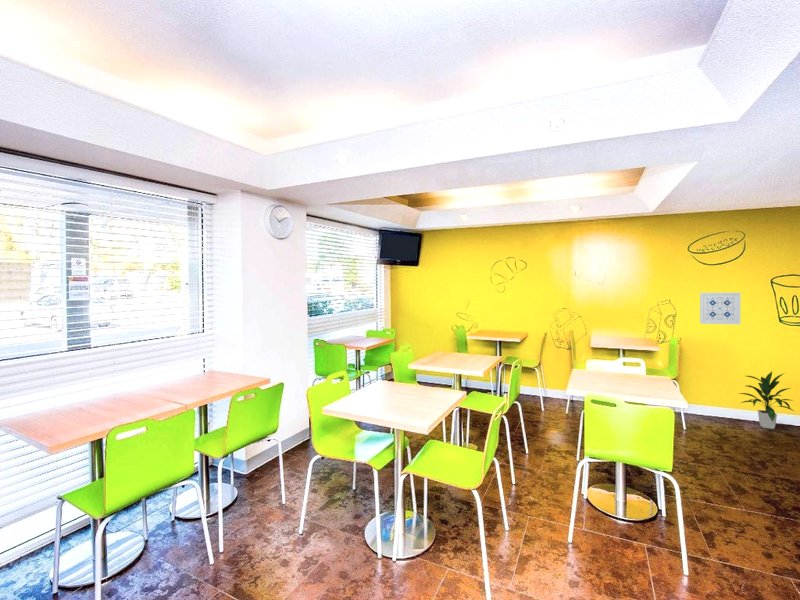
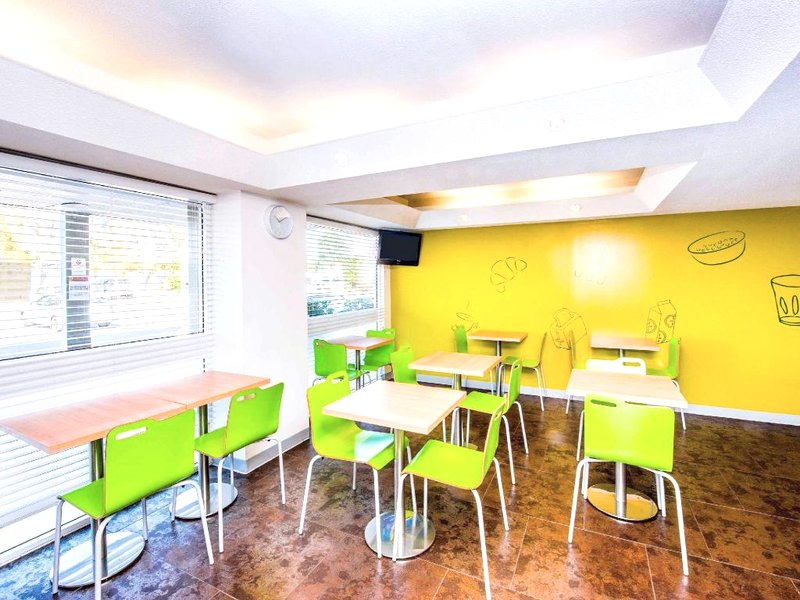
- wall art (719, 308)
- indoor plant (766, 399)
